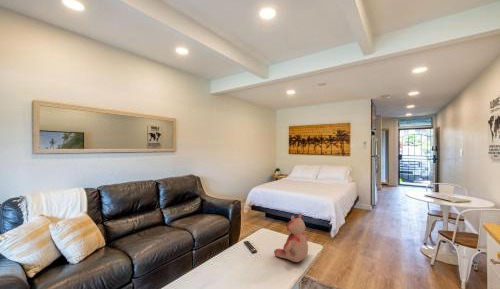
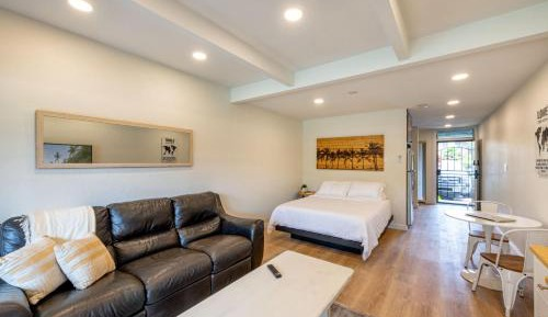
- teddy bear (291, 235)
